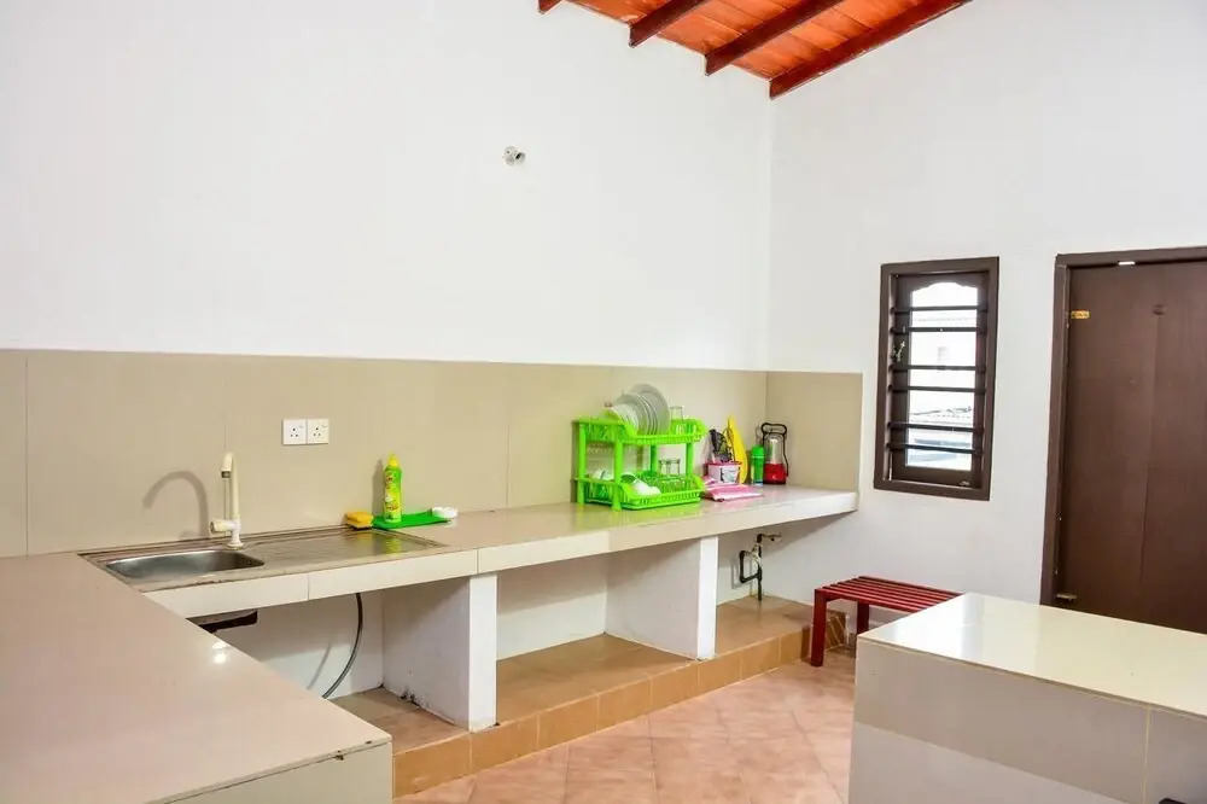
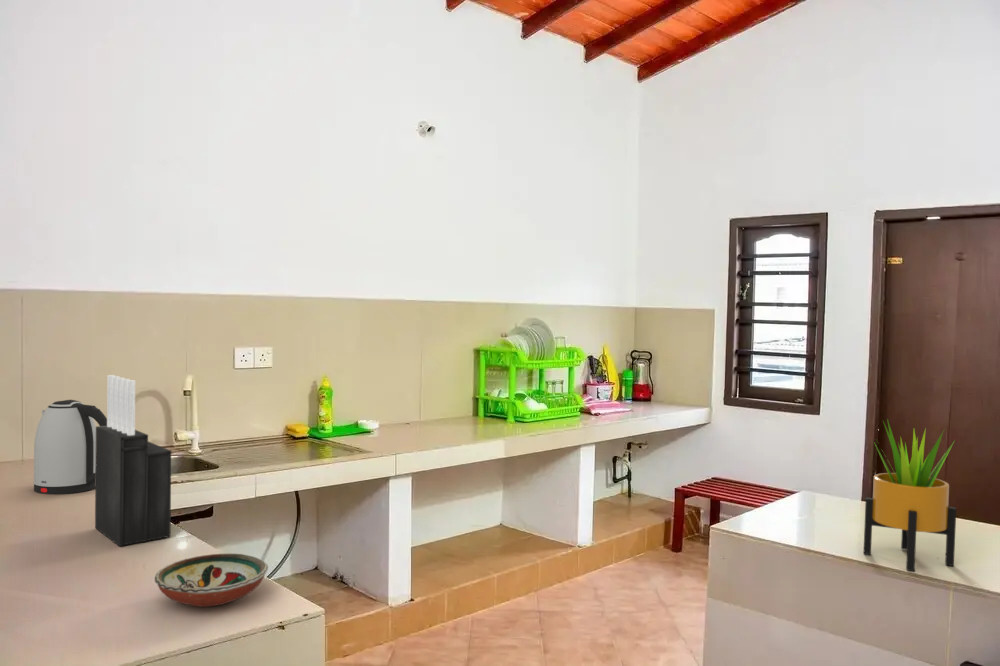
+ decorative bowl (212, 583)
+ potted plant (910, 491)
+ kettle (75, 444)
+ knife block (138, 454)
